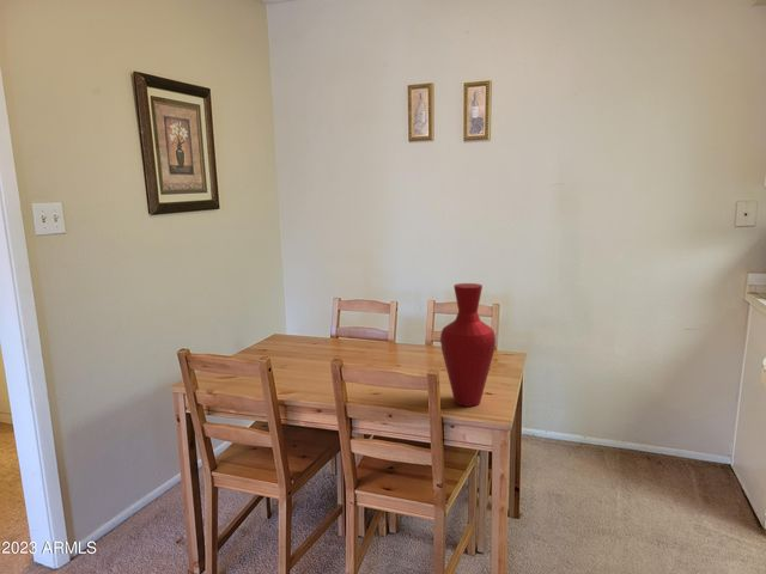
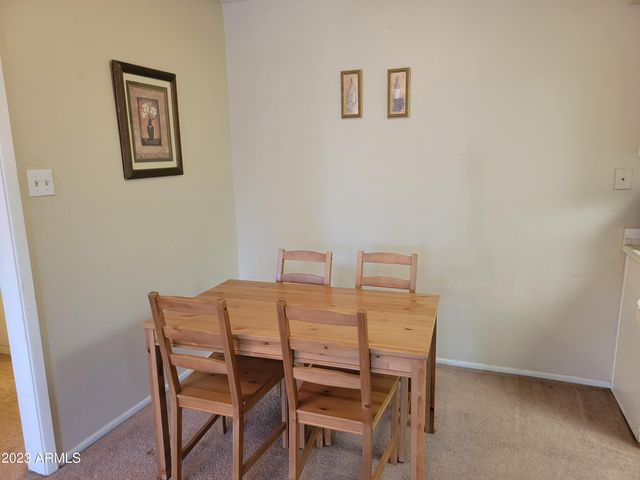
- vase (467, 344)
